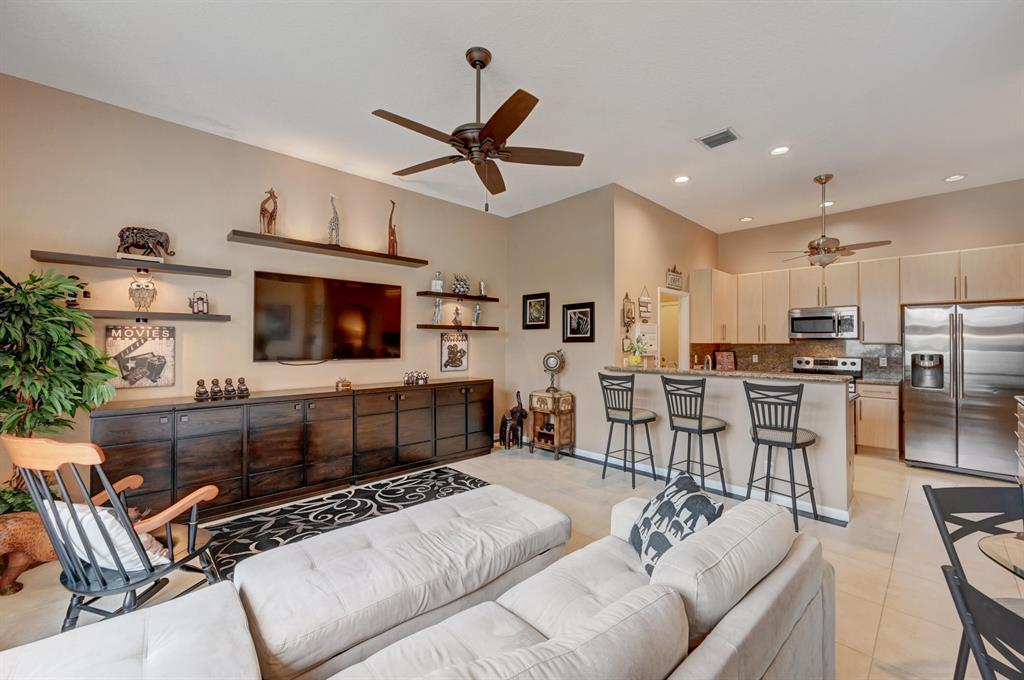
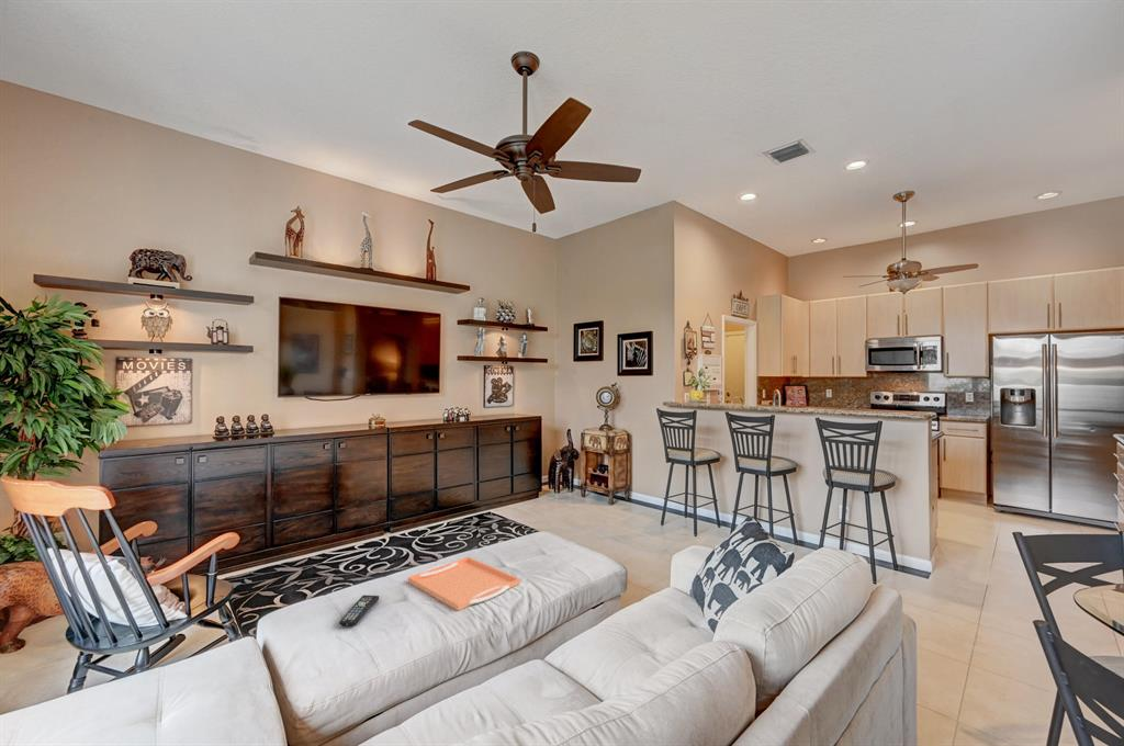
+ serving tray (463, 580)
+ remote control (360, 609)
